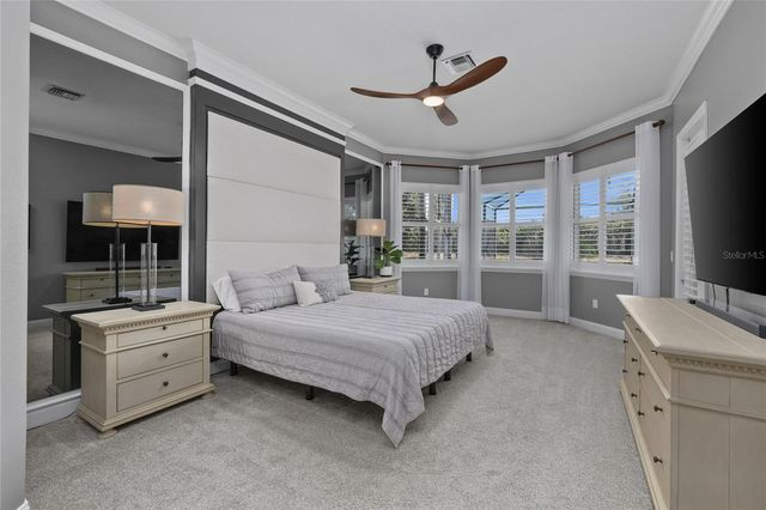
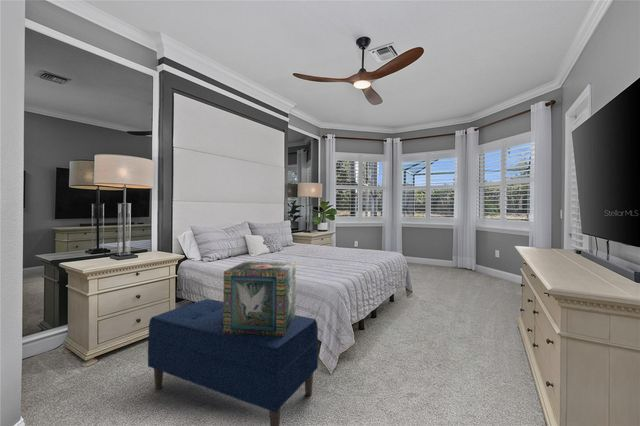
+ decorative box (262, 294)
+ bench (232, 354)
